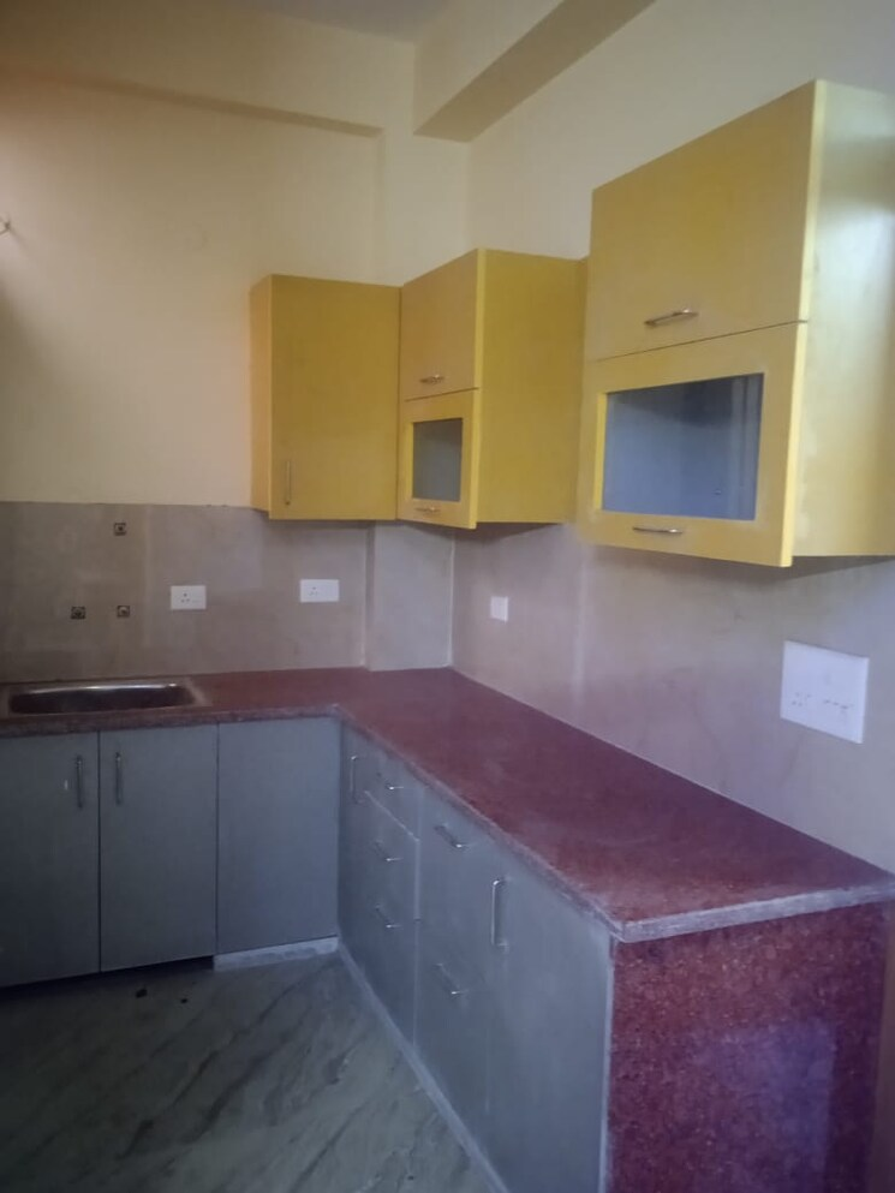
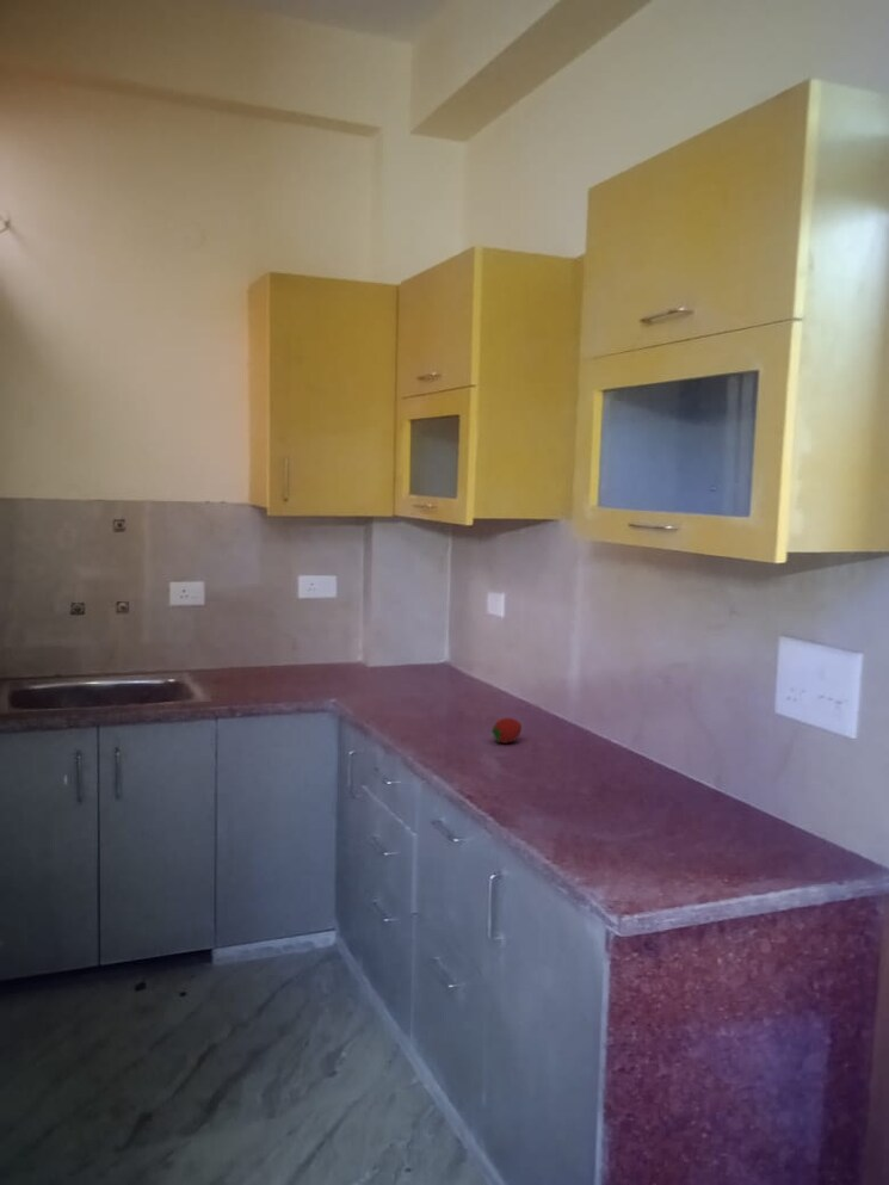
+ fruit (507, 730)
